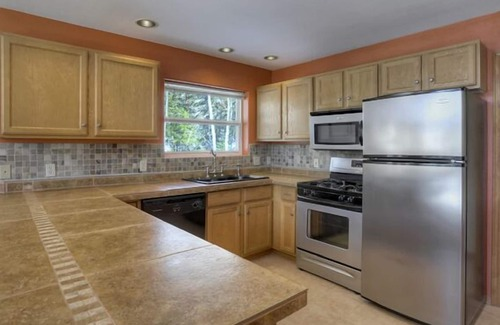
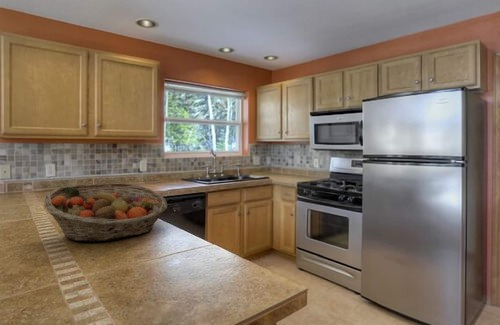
+ fruit basket (110, 208)
